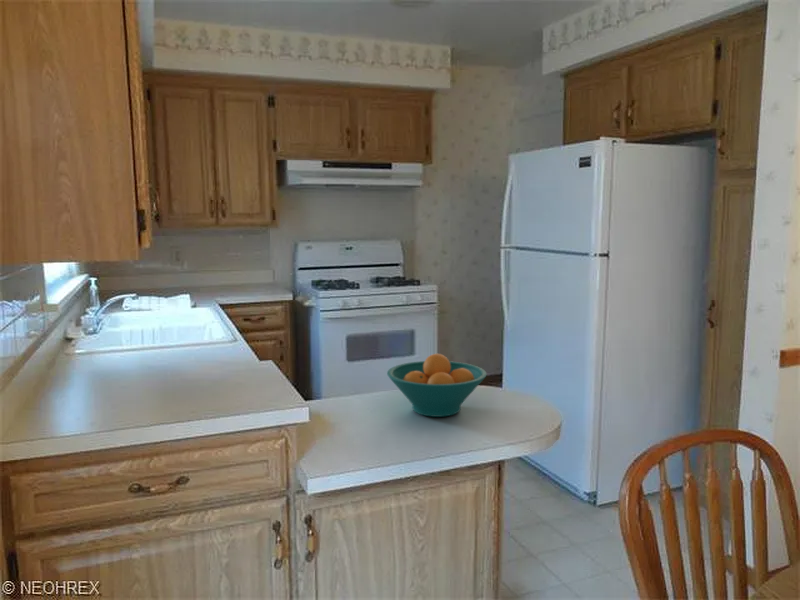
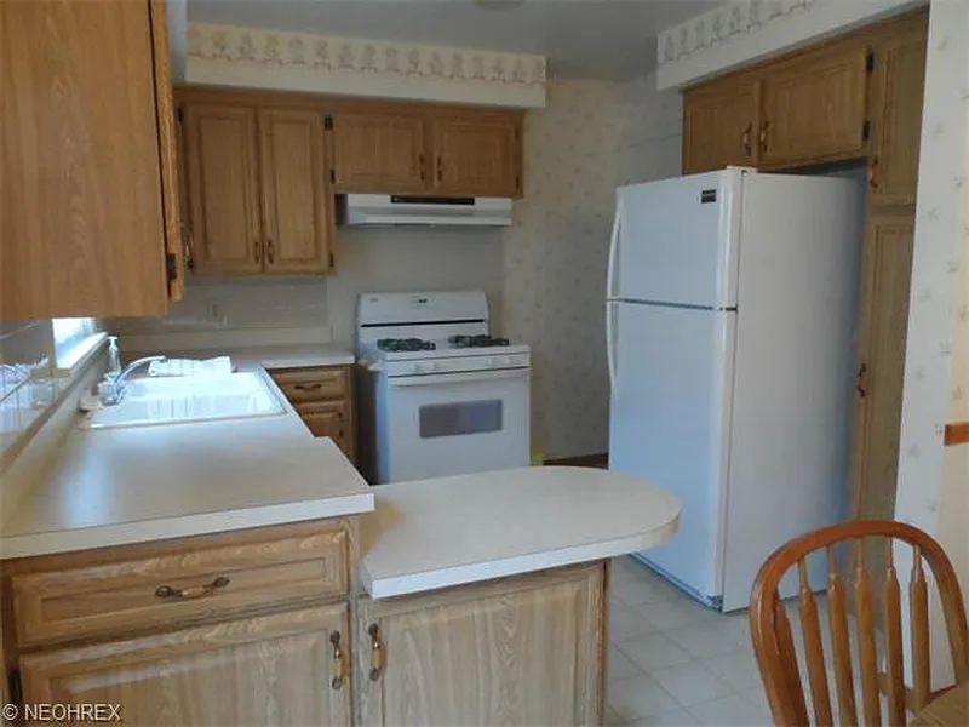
- fruit bowl (436, 382)
